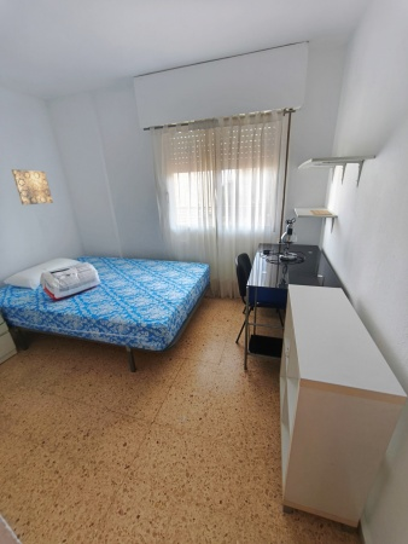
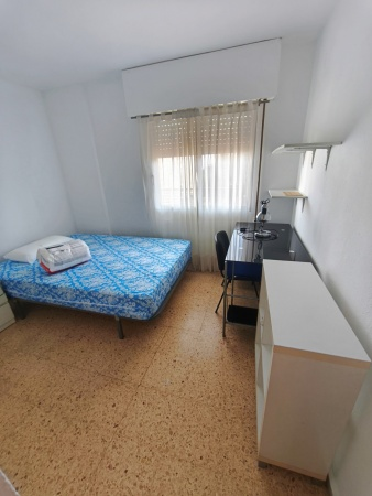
- wall art (34, 187)
